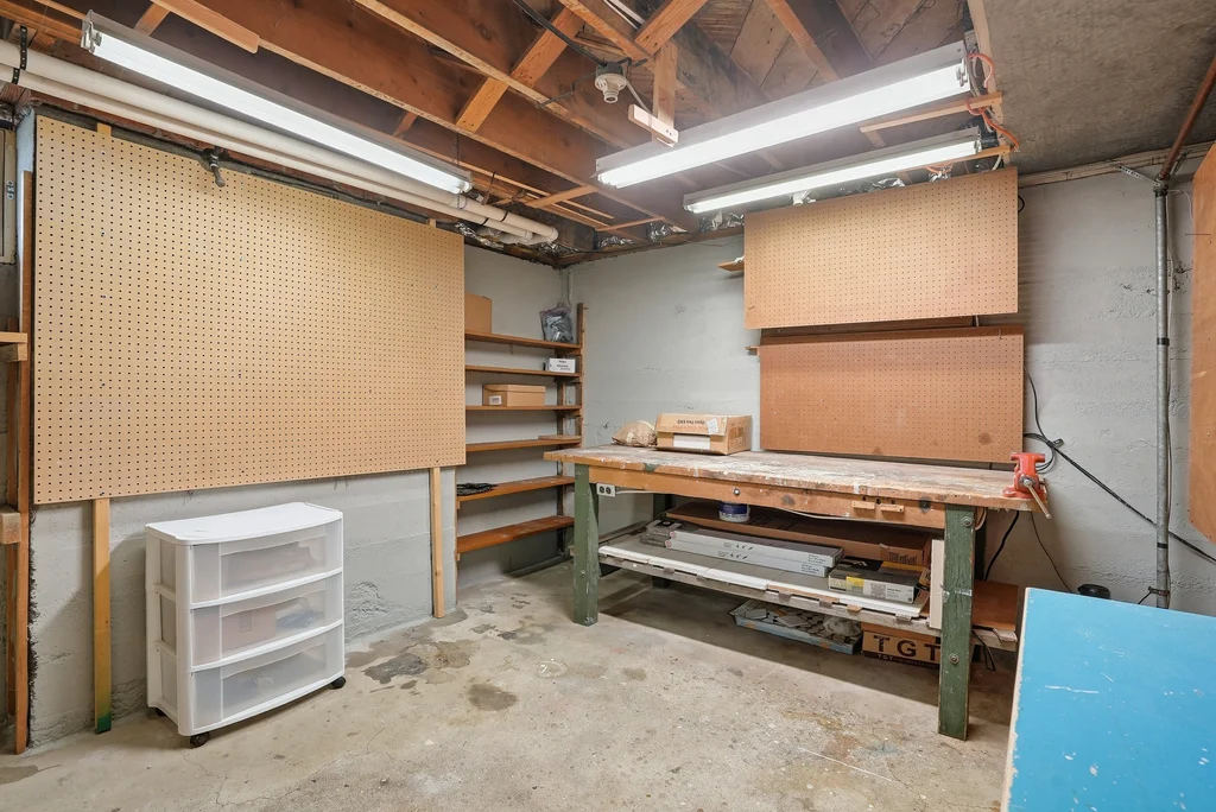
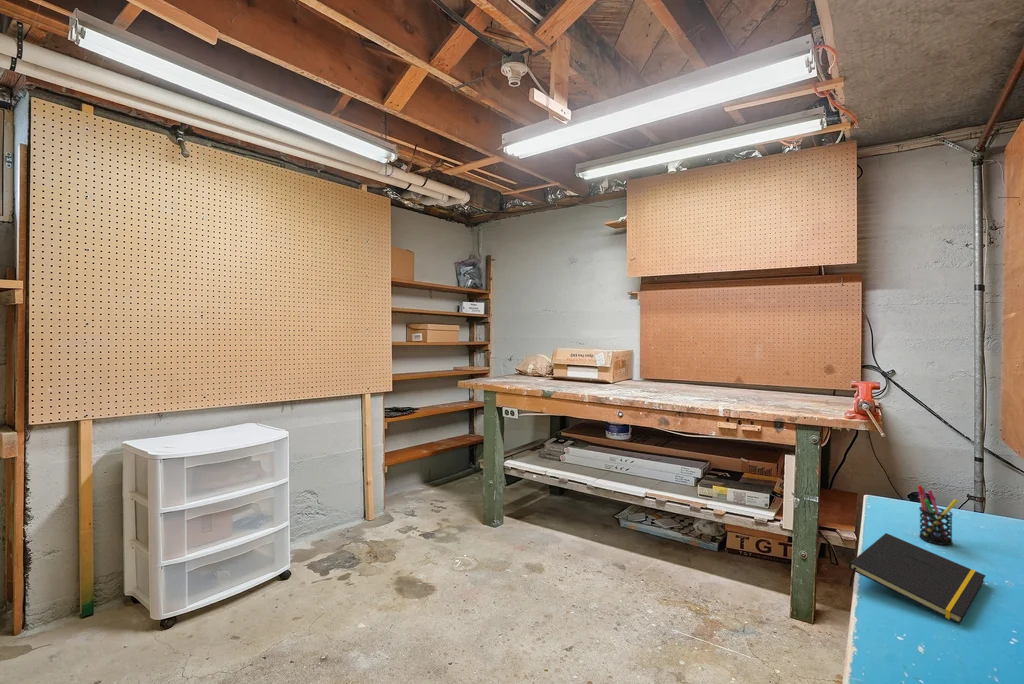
+ pen holder (932, 514)
+ notepad (917, 572)
